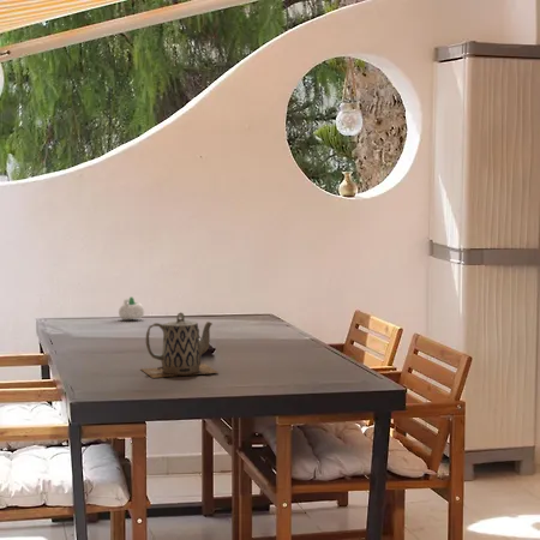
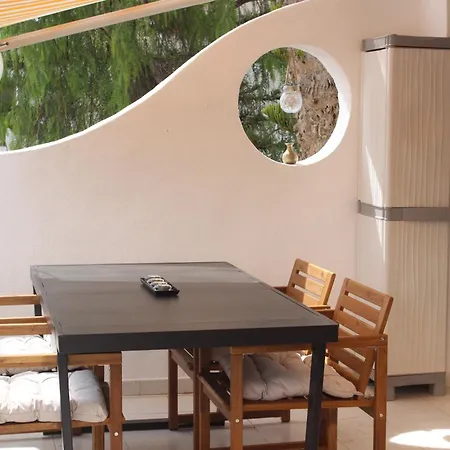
- teapot (179, 341)
- succulent planter (131, 307)
